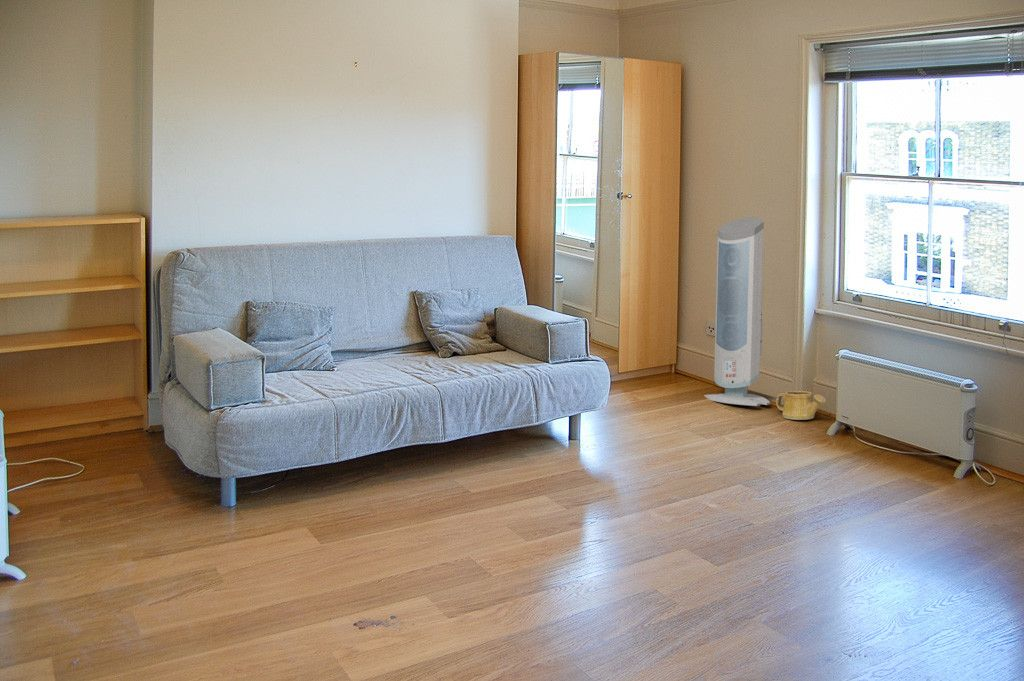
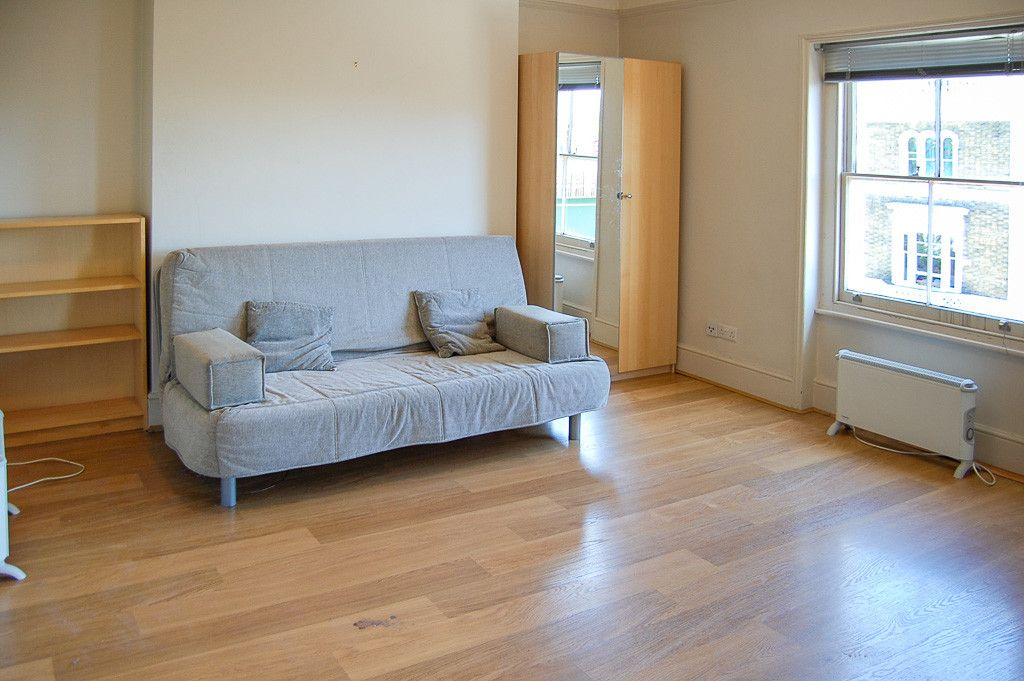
- air purifier (738, 309)
- watering can (800, 405)
